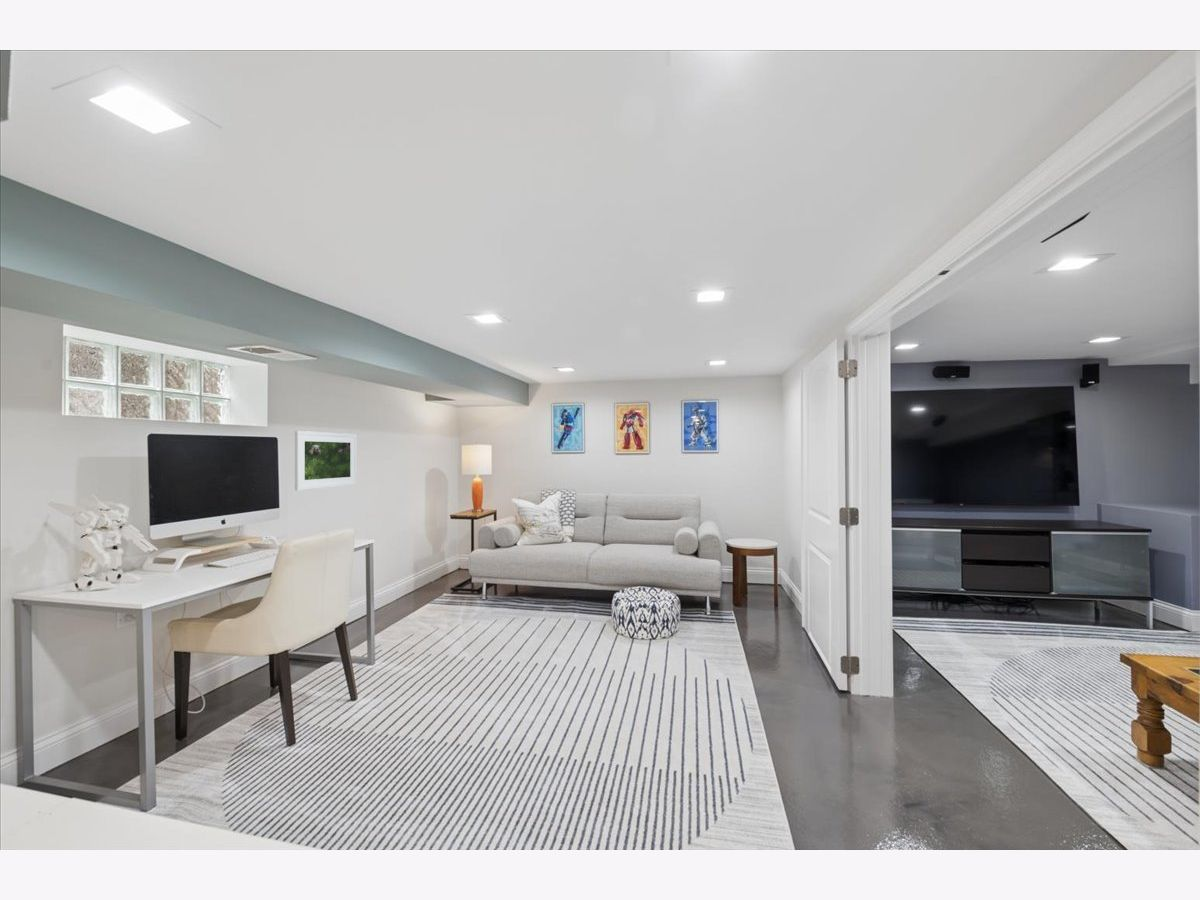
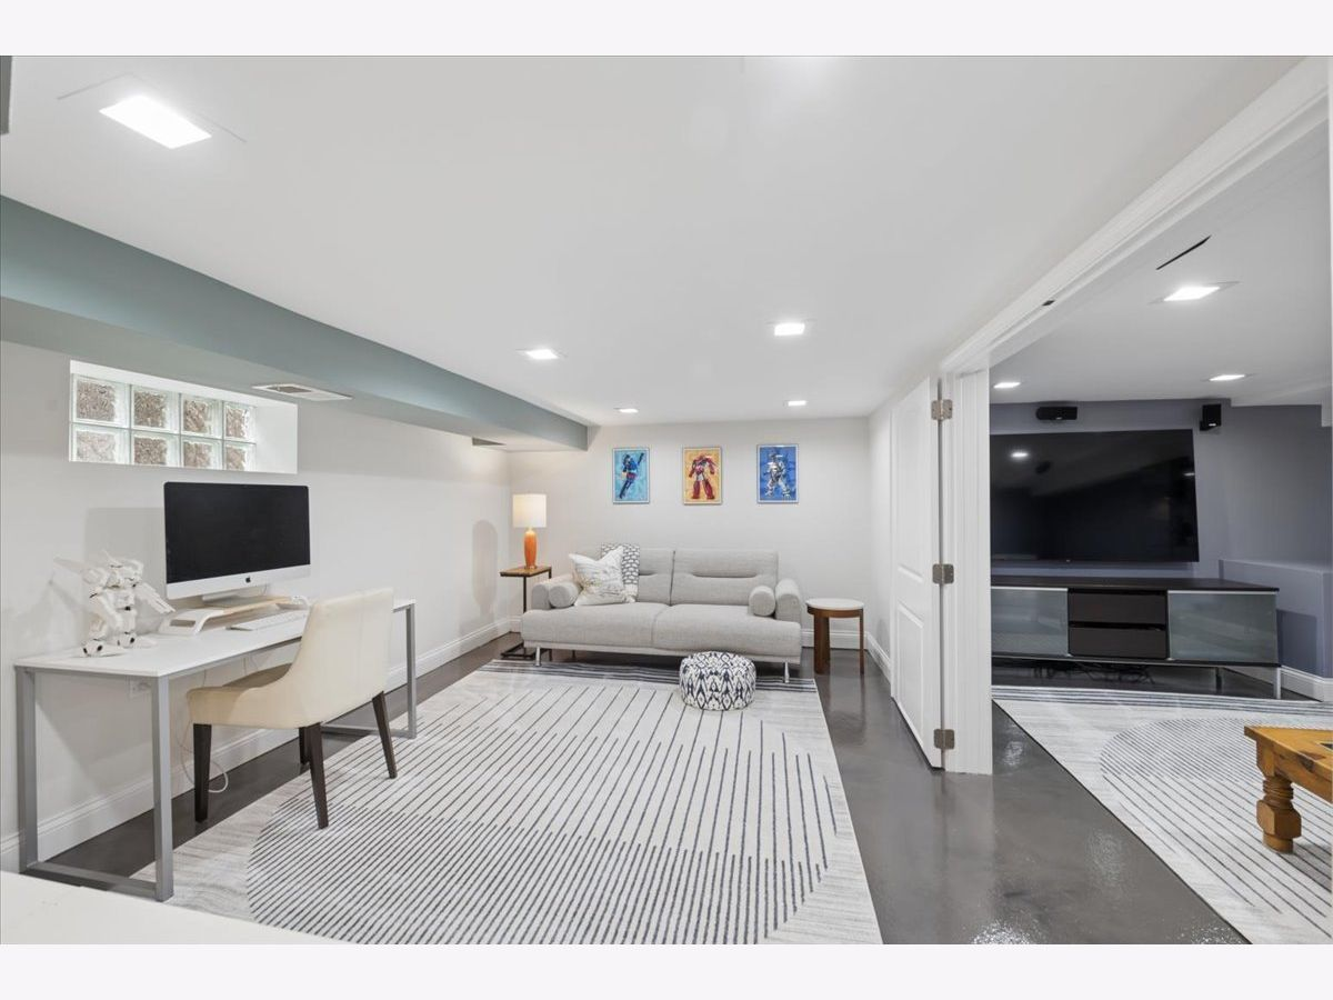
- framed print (328, 460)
